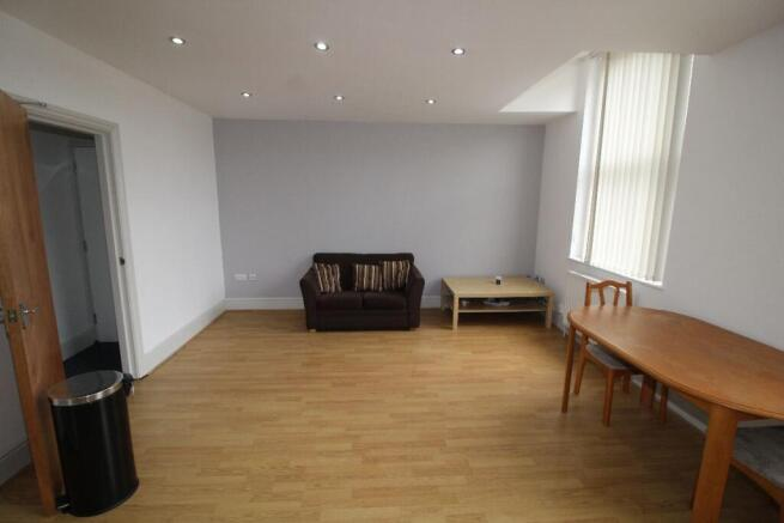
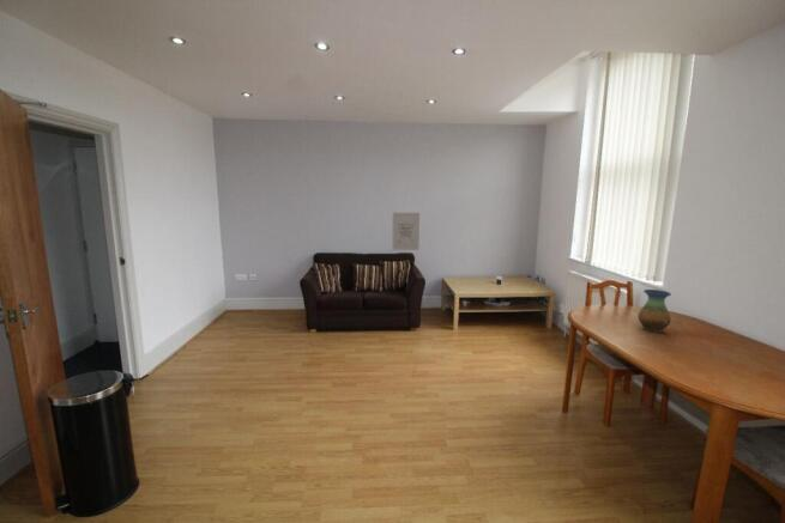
+ vase (654, 310)
+ wall art (405, 231)
